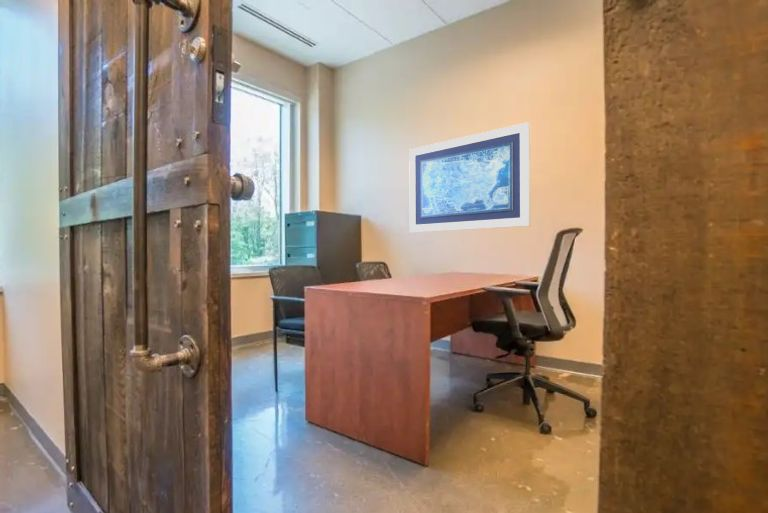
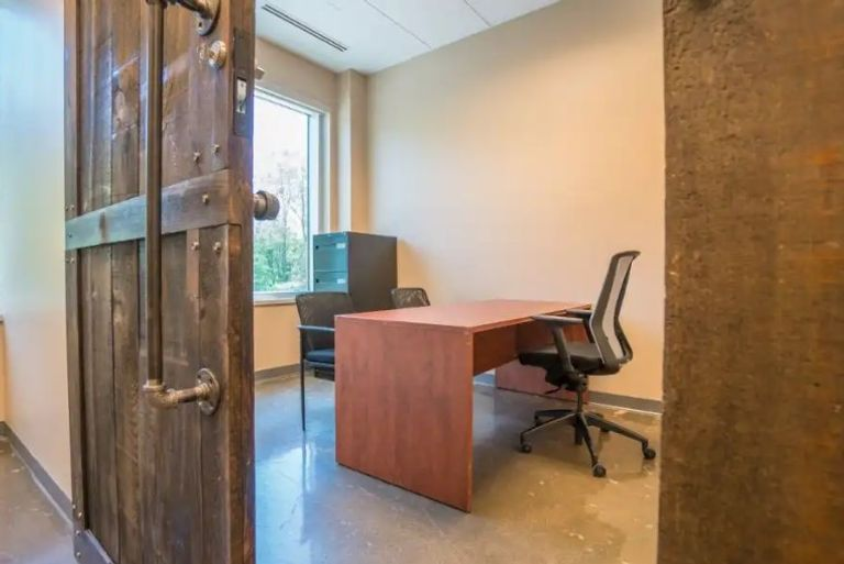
- wall art (463, 183)
